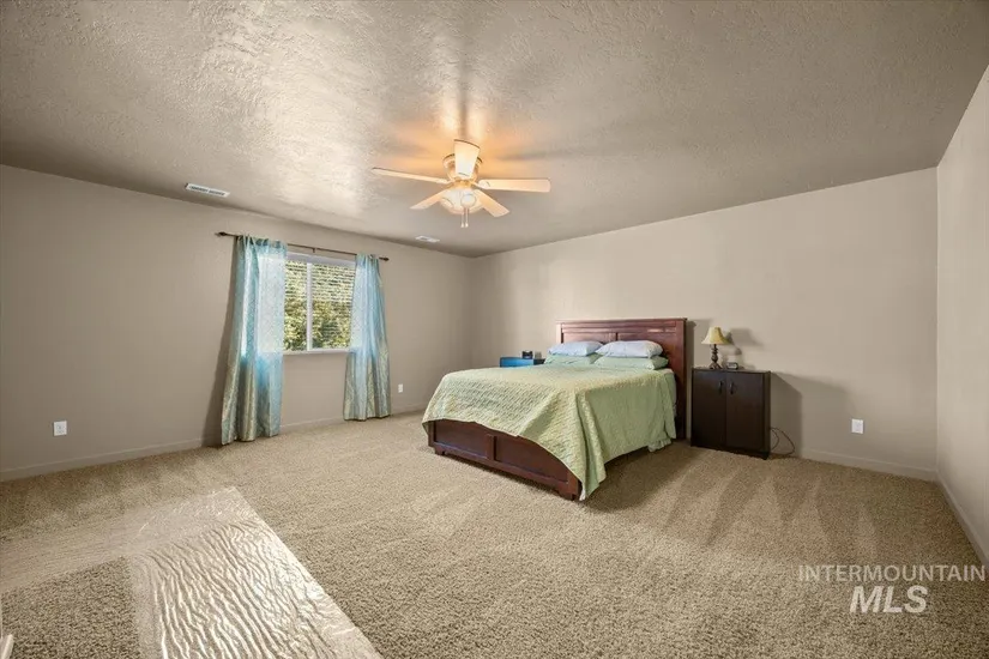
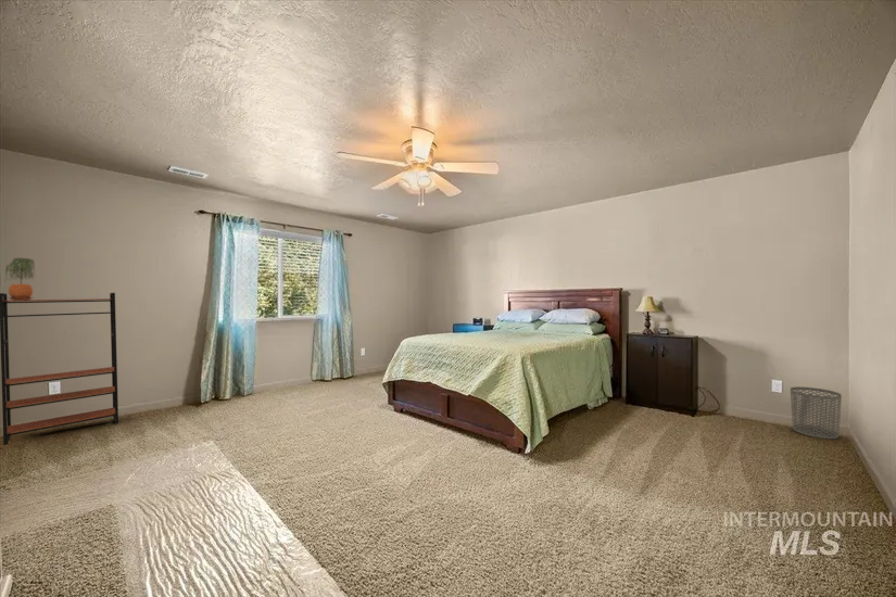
+ waste bin (815, 411)
+ bookshelf (63, 372)
+ potted plant (20, 279)
